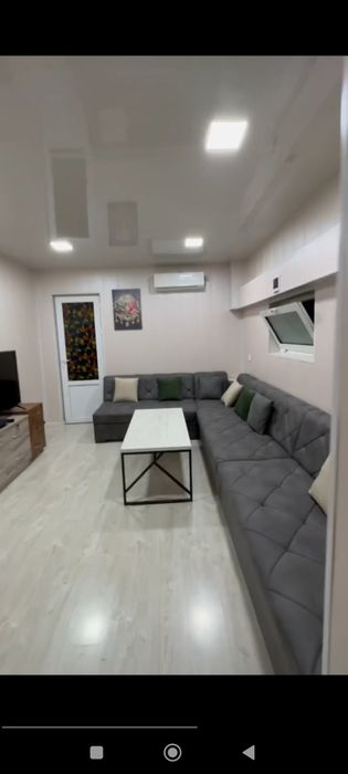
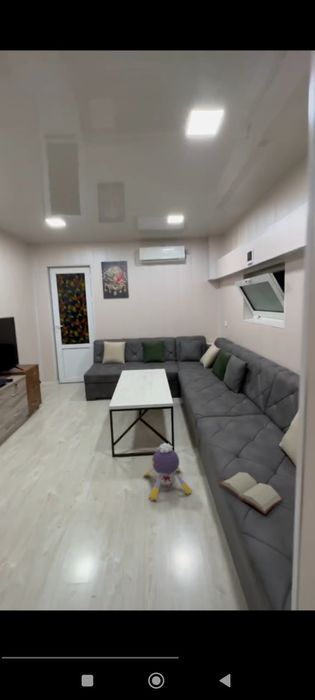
+ hardback book (249, 488)
+ plush toy (165, 464)
